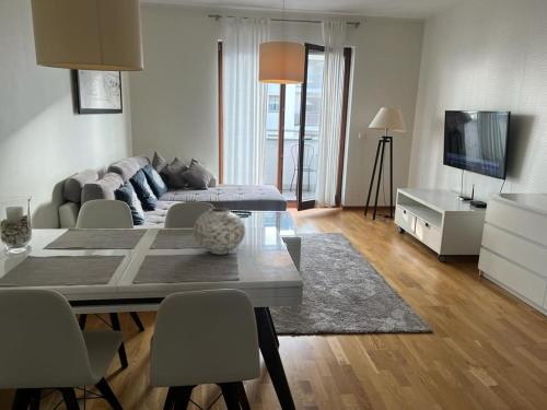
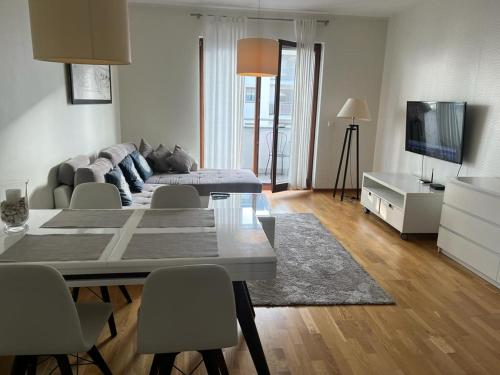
- vase (219, 230)
